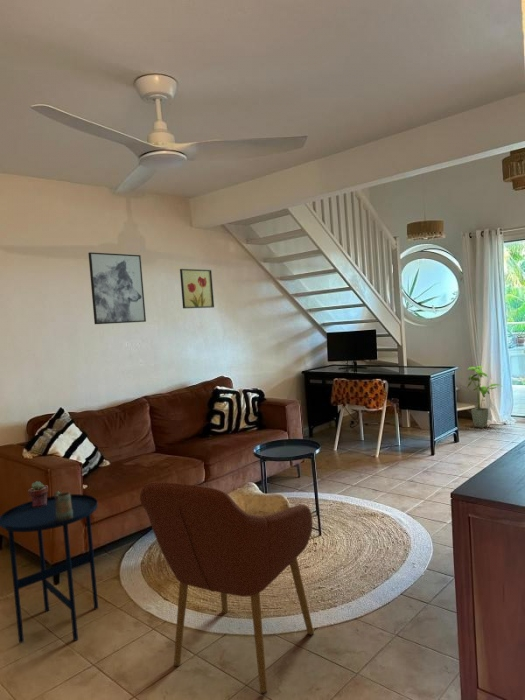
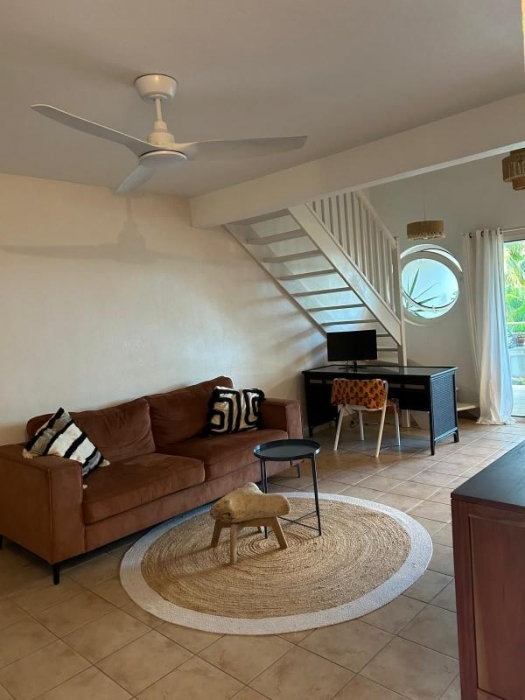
- wall art (197, 288)
- armchair (229, 561)
- wall art (118, 288)
- mug (62, 505)
- house plant (483, 396)
- potted succulent (38, 492)
- side table (55, 567)
